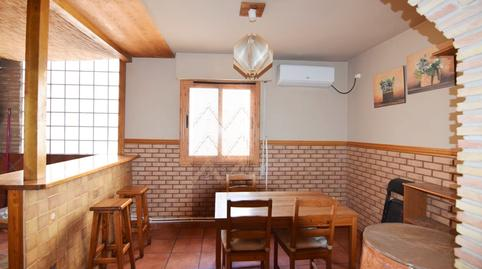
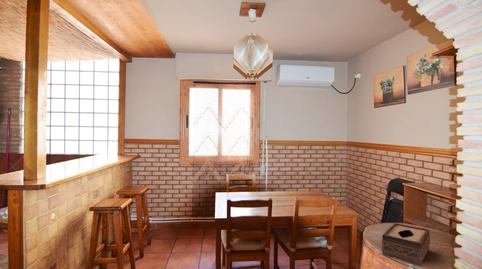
+ tissue box (406, 242)
